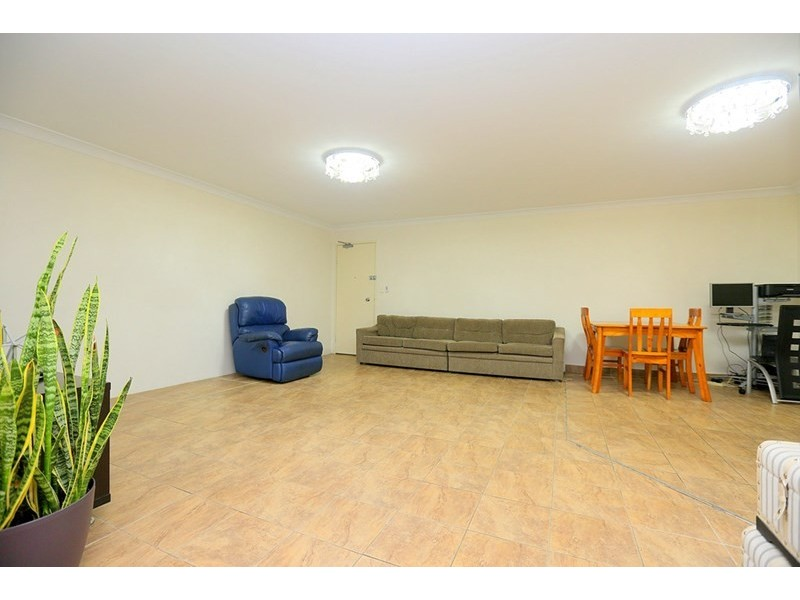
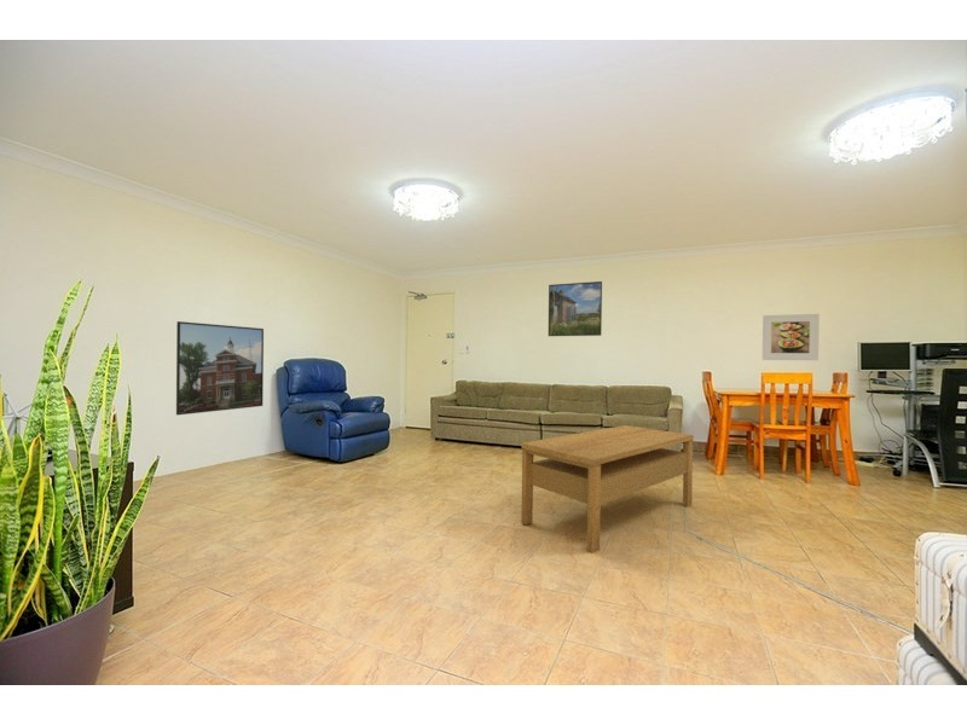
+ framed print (574, 309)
+ coffee table (612, 476)
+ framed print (224, 367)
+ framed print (789, 337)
